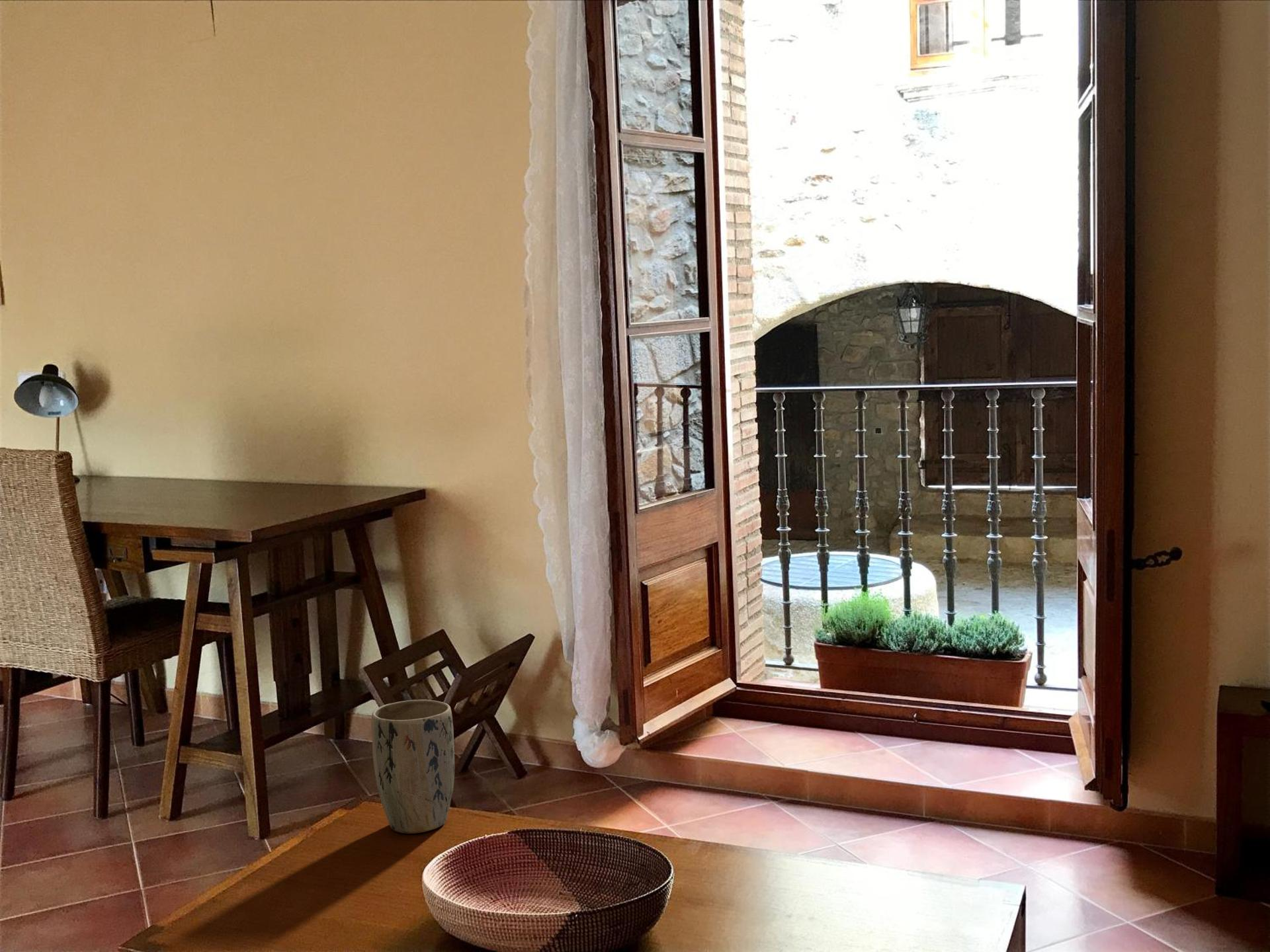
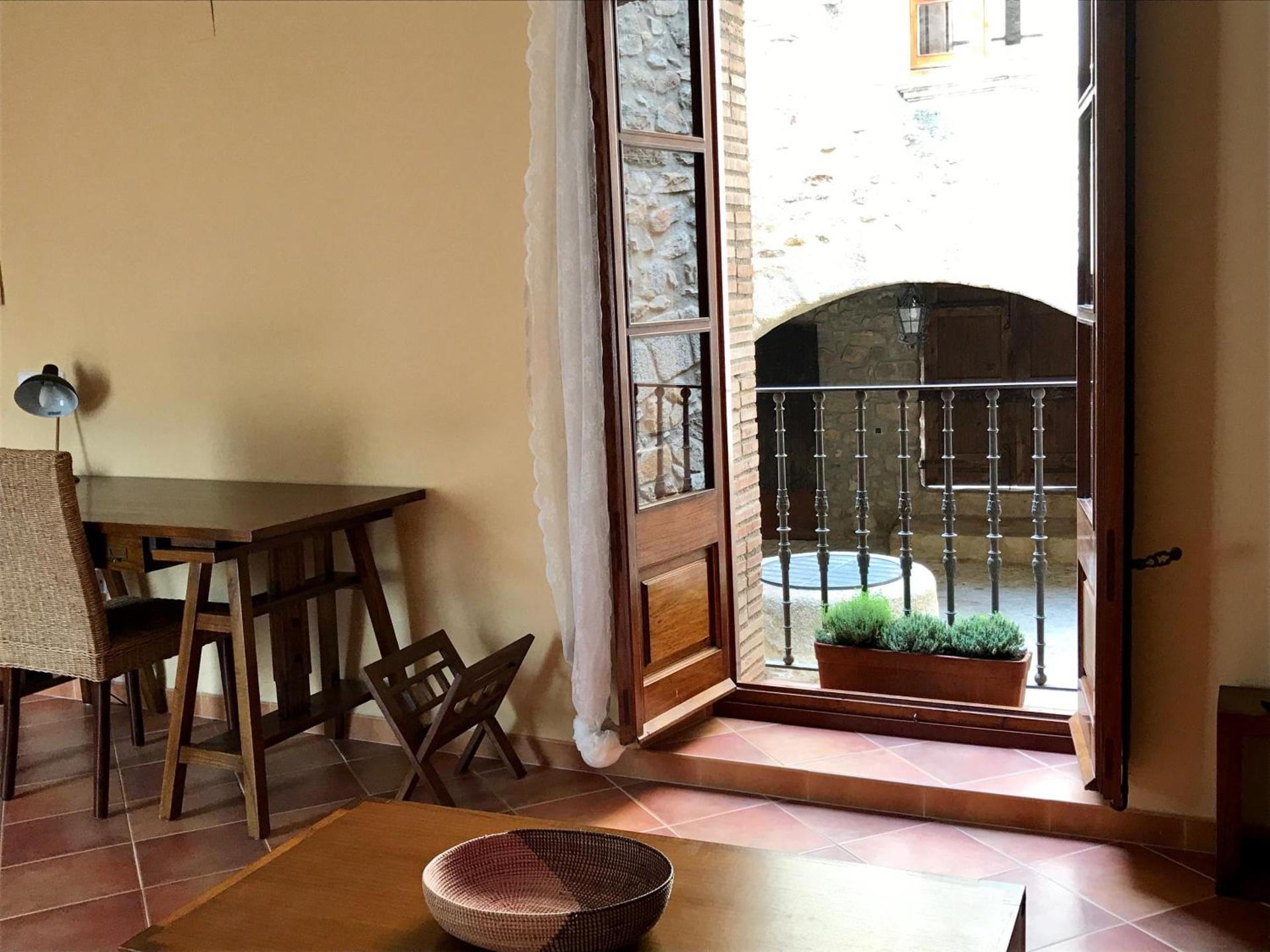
- plant pot (414, 766)
